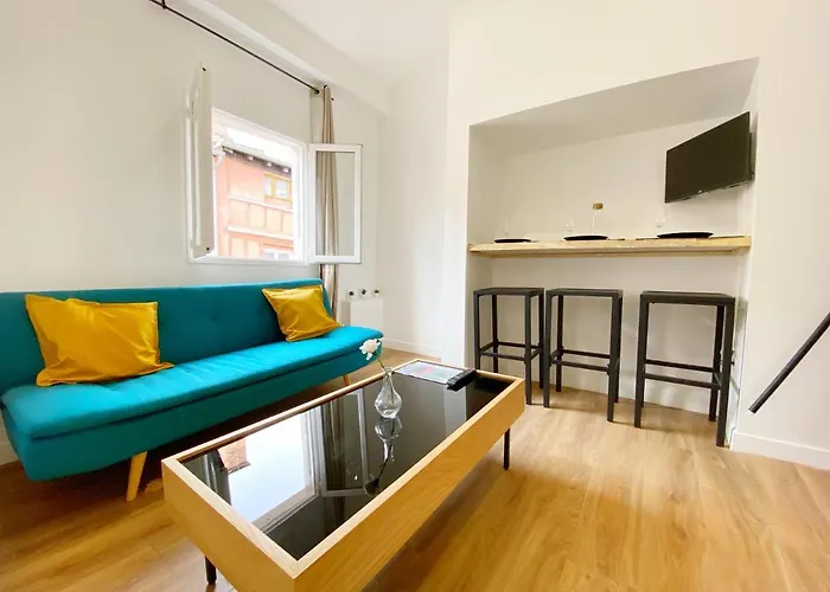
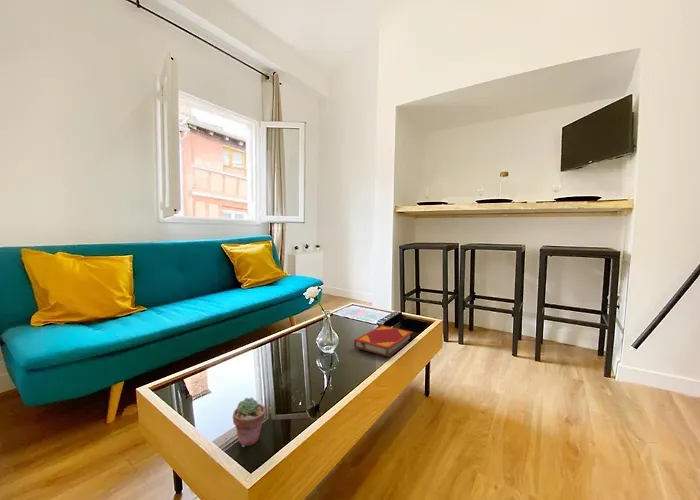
+ hardback book (384, 339)
+ potted succulent (249, 419)
